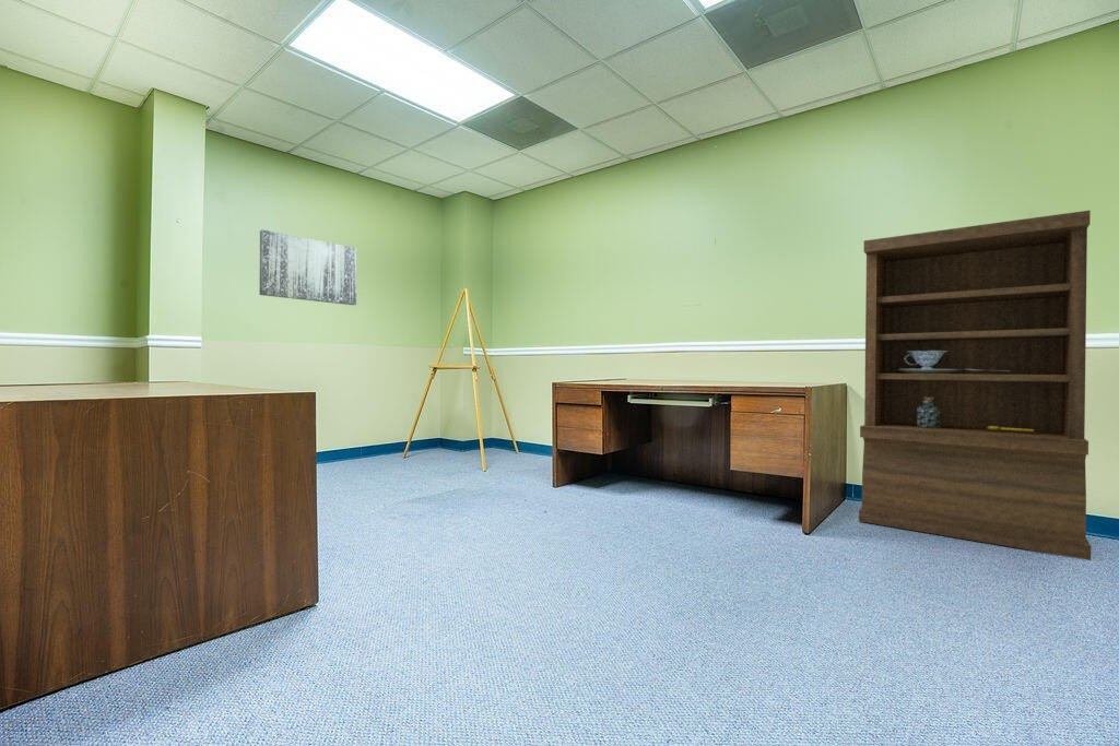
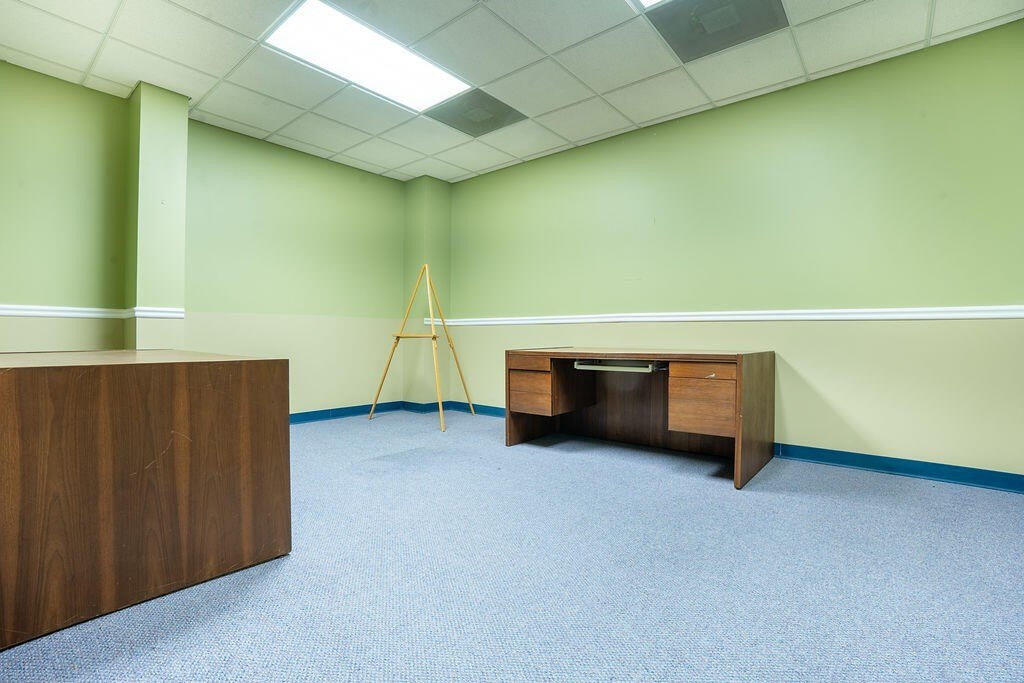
- bookshelf (965, 381)
- wall art (311, 270)
